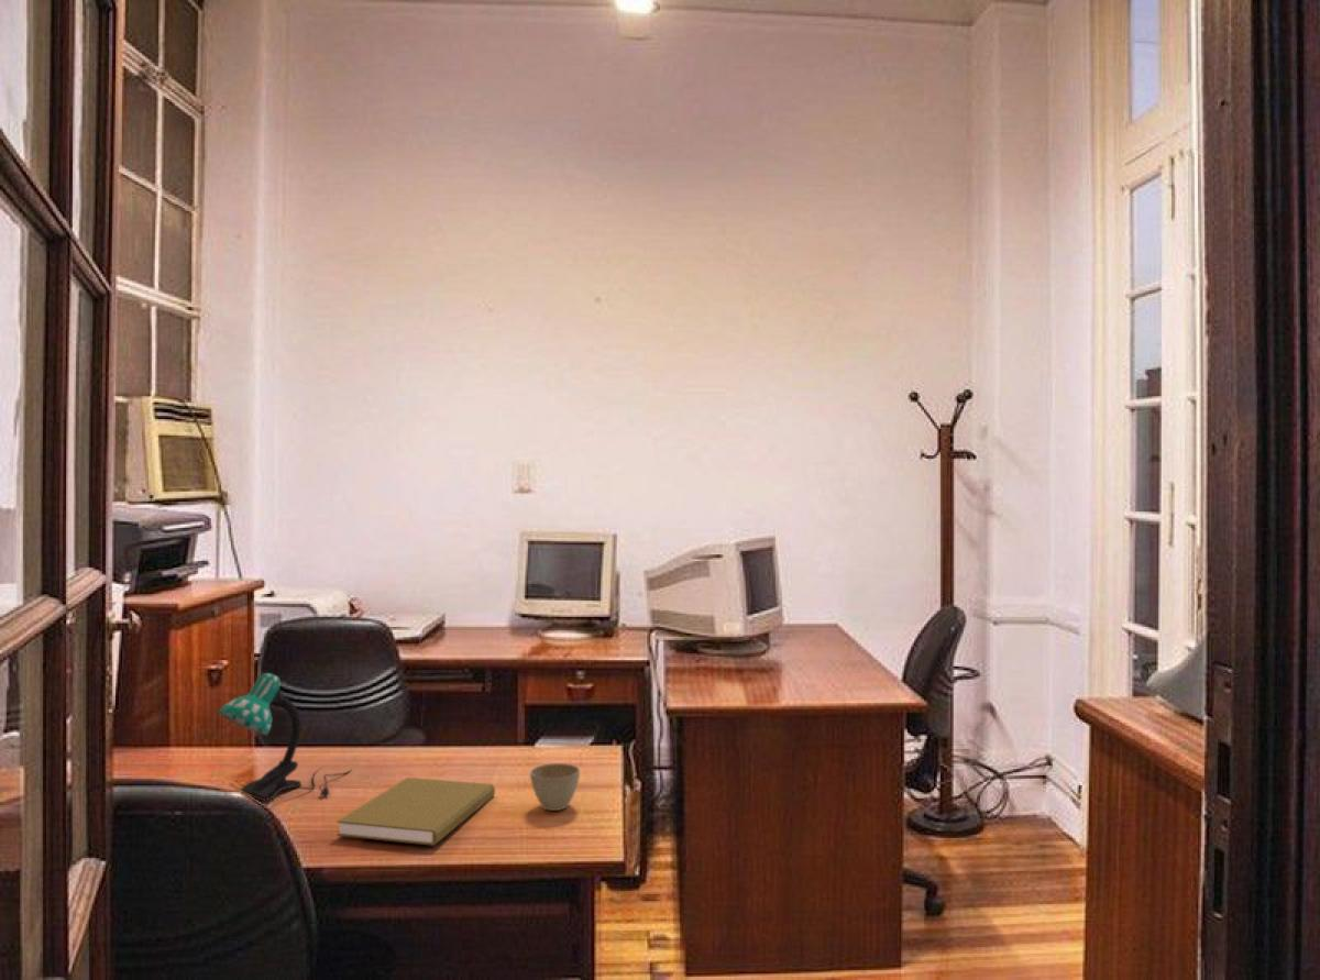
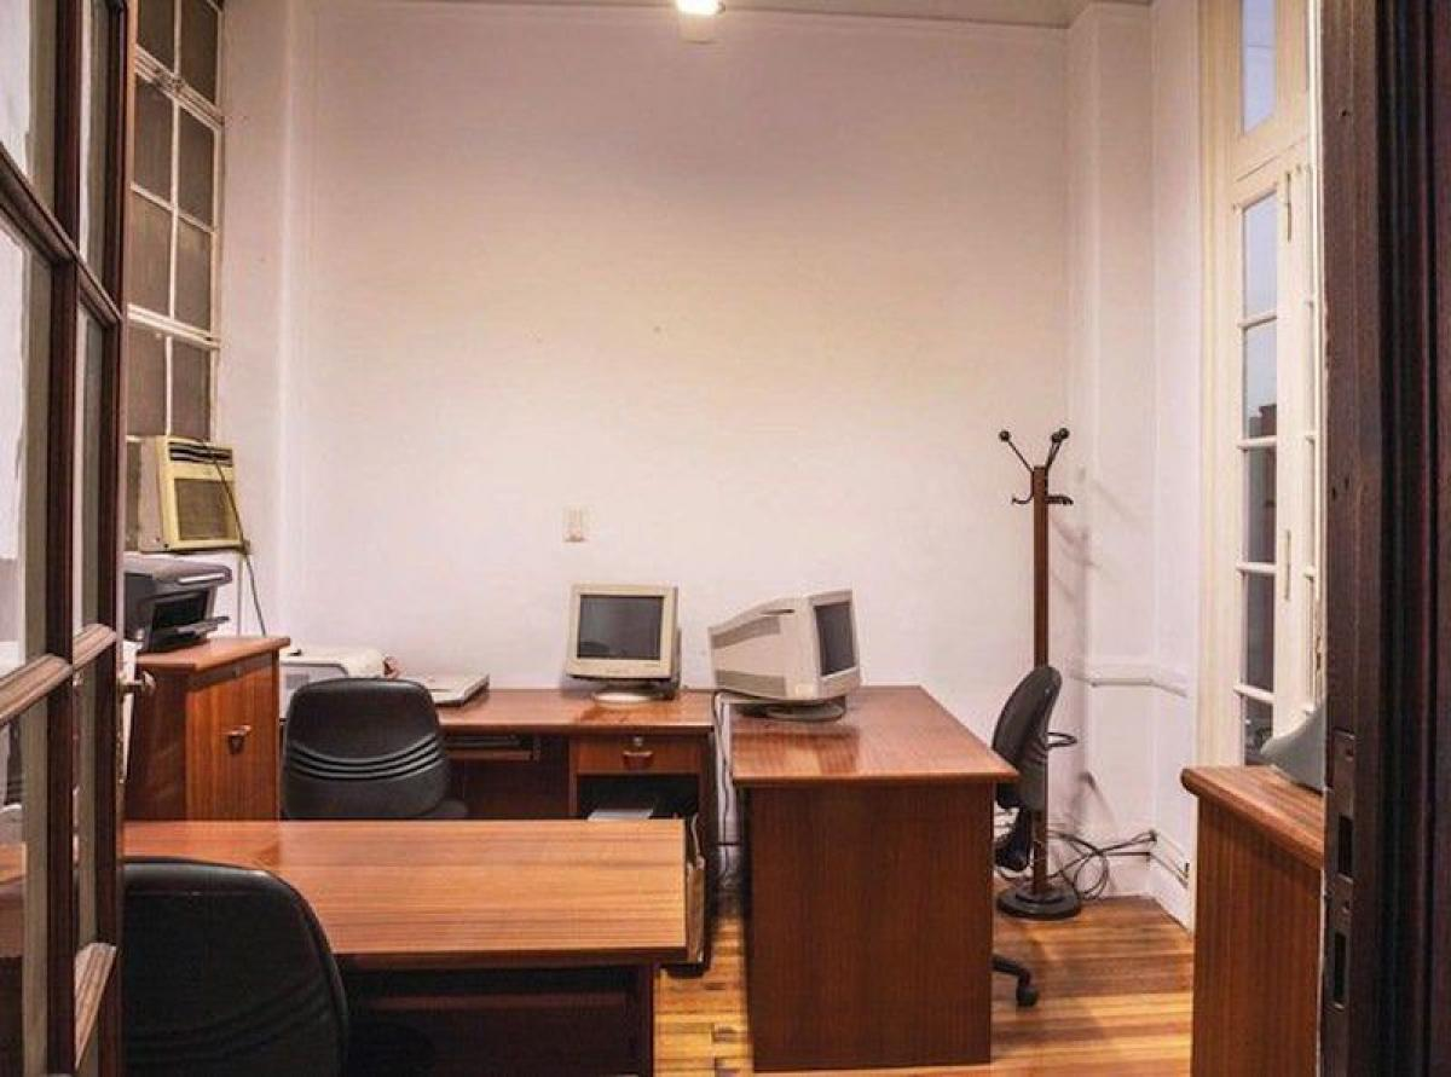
- book (420, 808)
- desk lamp (295, 729)
- flower pot (554, 788)
